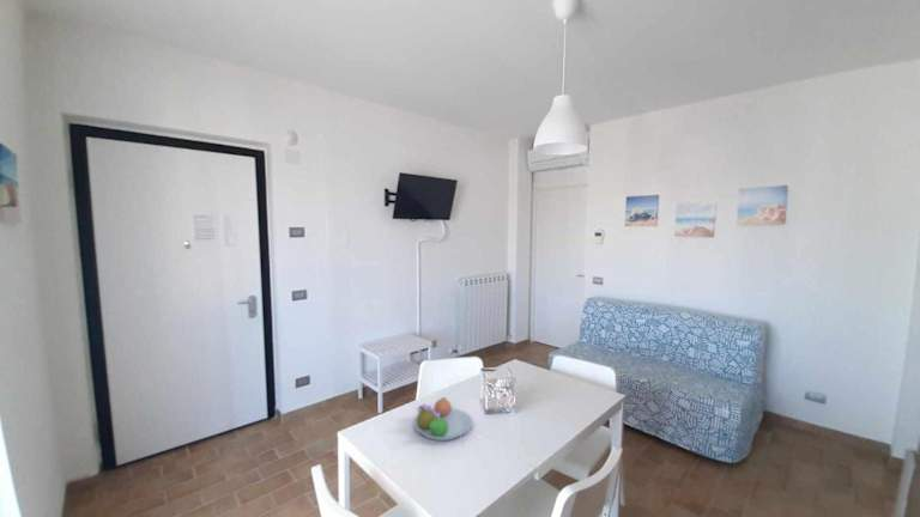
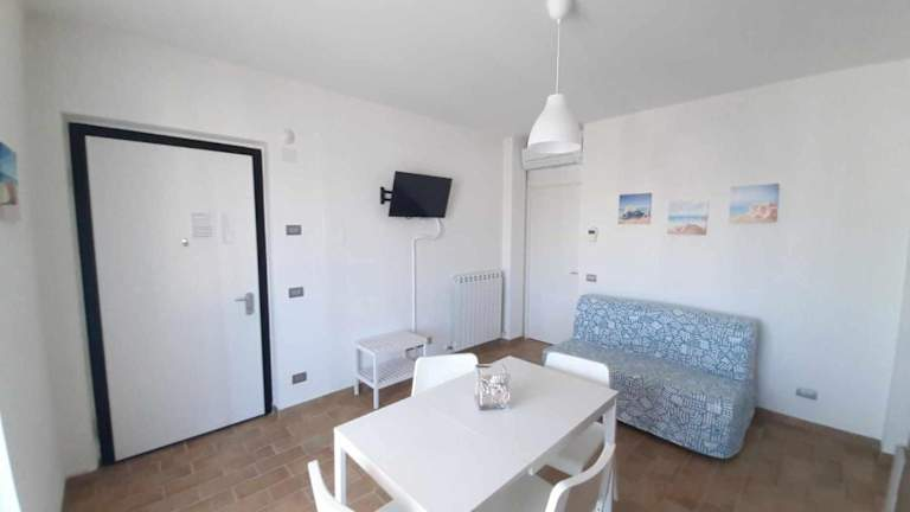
- fruit bowl (441, 416)
